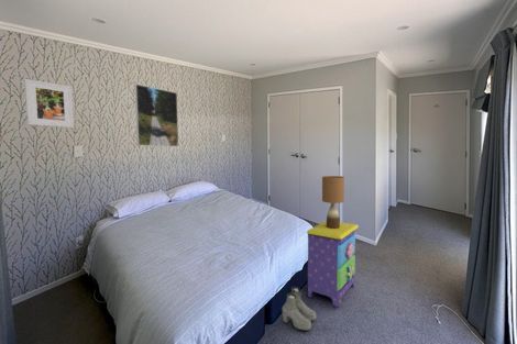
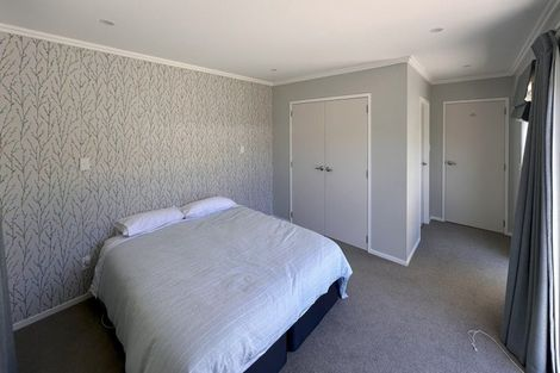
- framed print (157, 118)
- boots (298, 306)
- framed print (51, 104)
- nightstand (333, 259)
- table lamp (332, 201)
